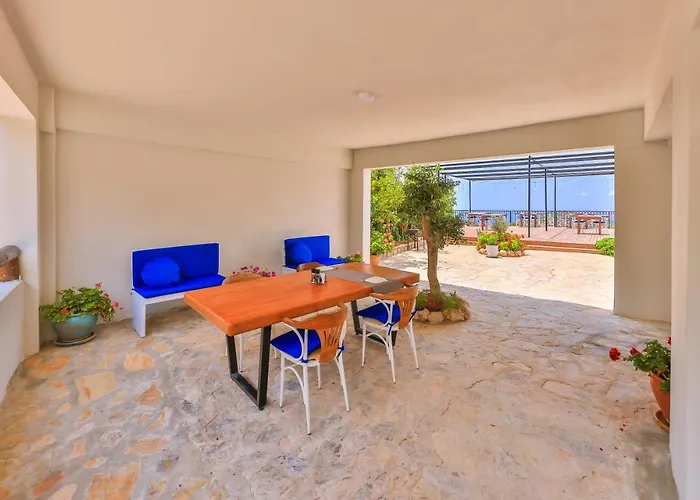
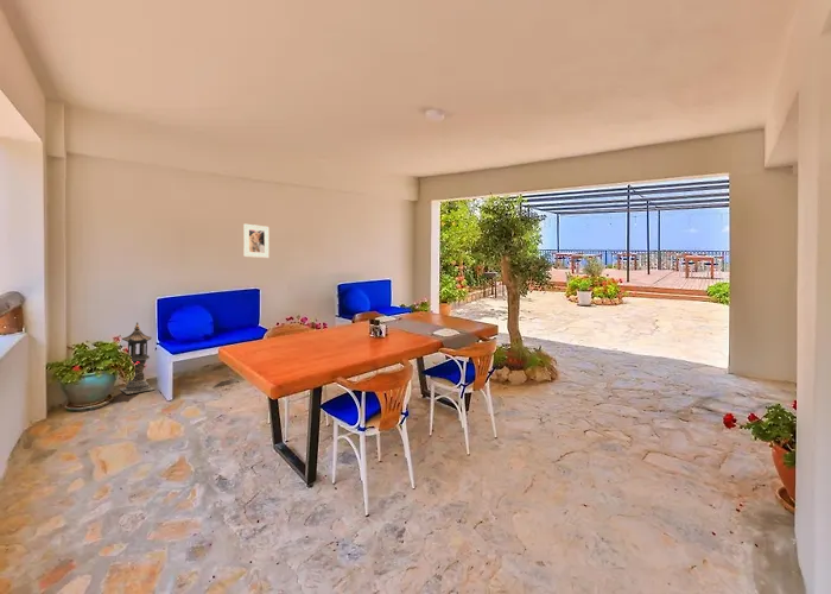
+ lantern (137, 355)
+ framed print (256, 241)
